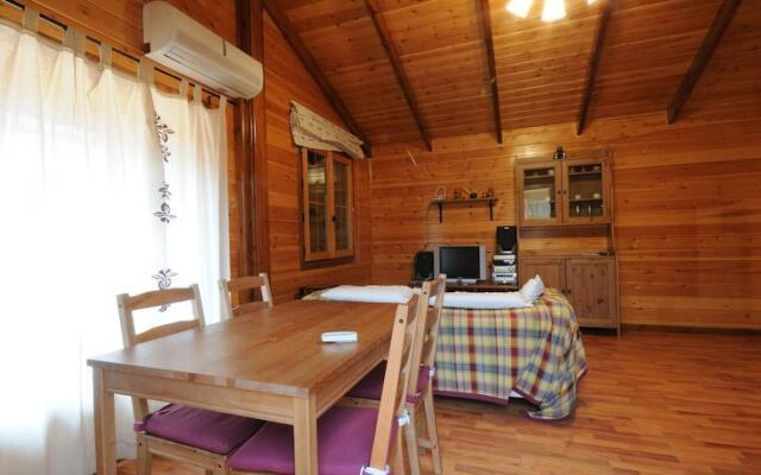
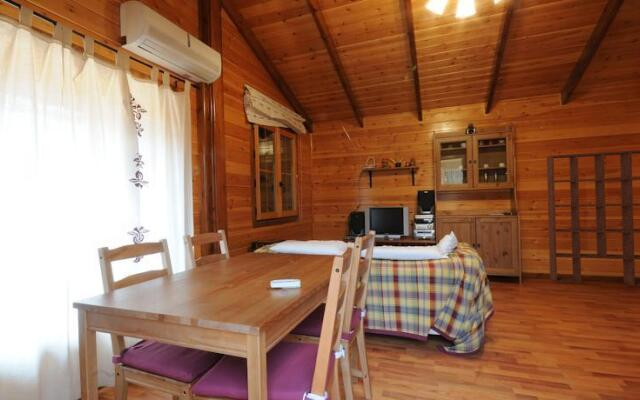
+ bookshelf (600, 218)
